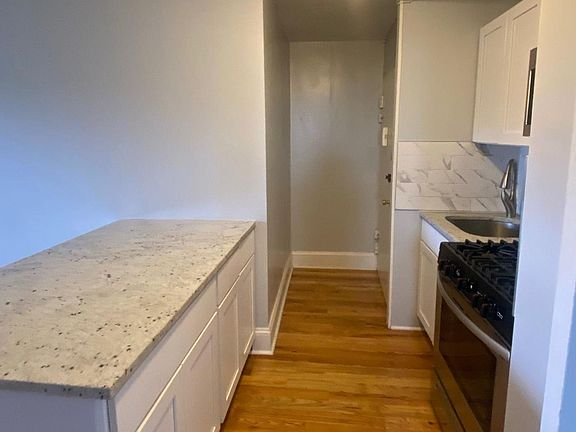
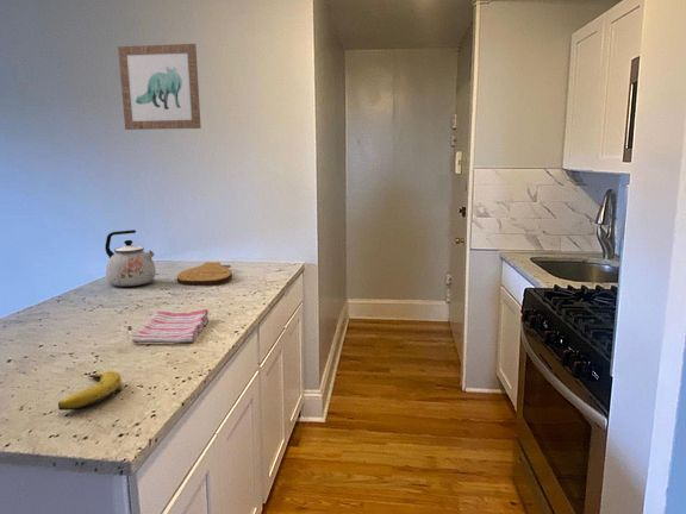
+ key chain (210, 270)
+ kettle (130, 257)
+ dish towel (173, 325)
+ banana (94, 386)
+ wall art (160, 87)
